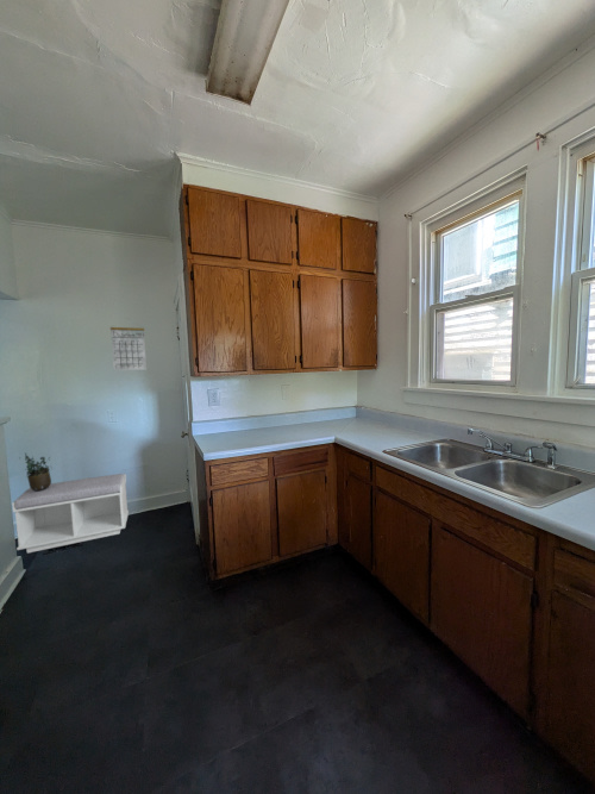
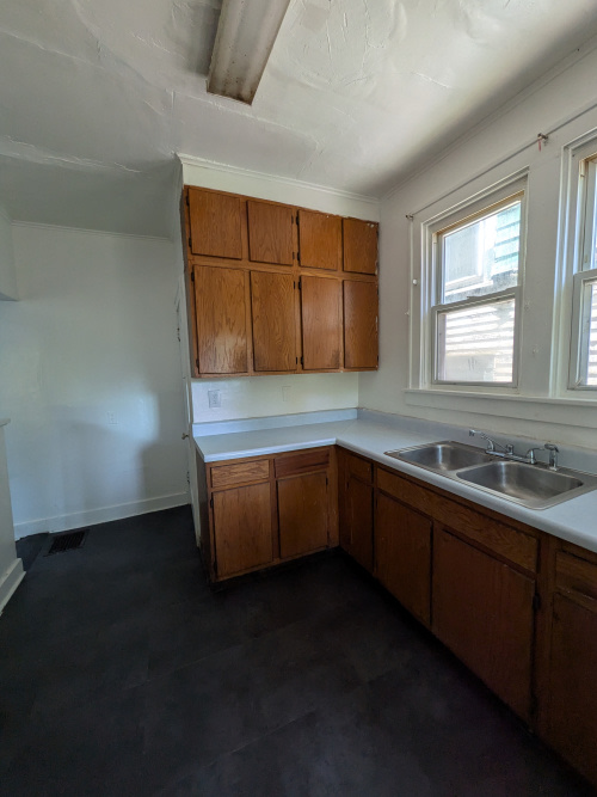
- bench (77, 508)
- calendar (129, 344)
- potted plant (36, 469)
